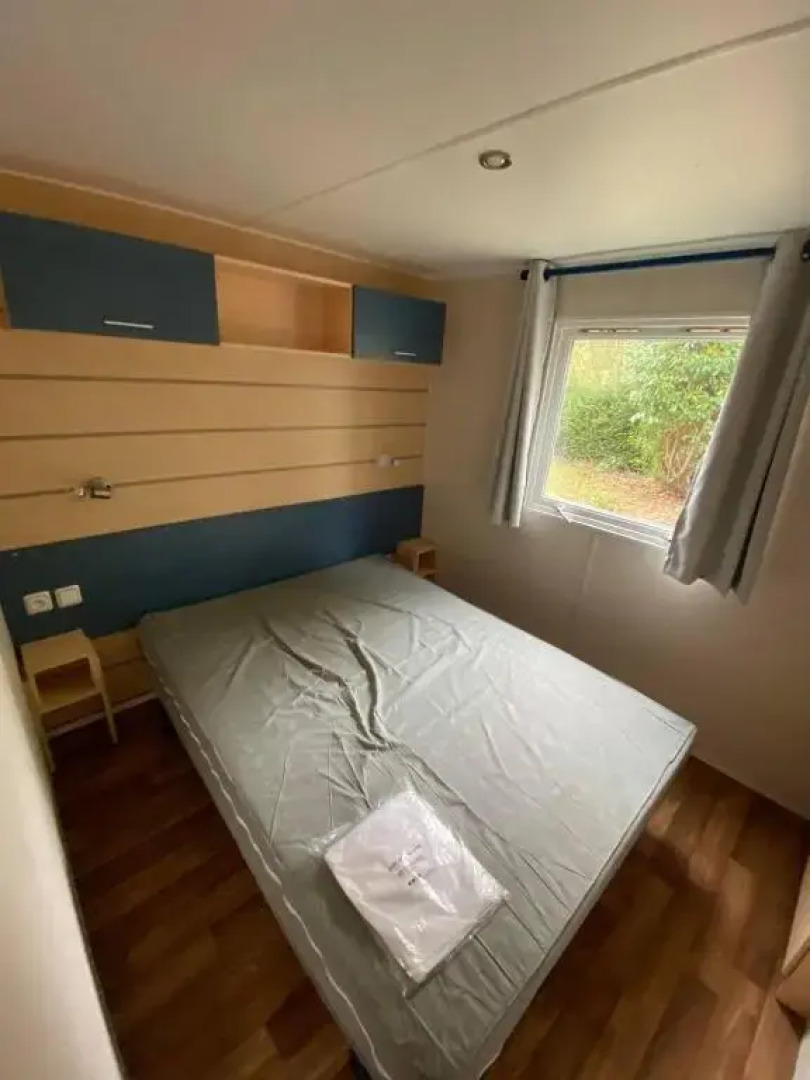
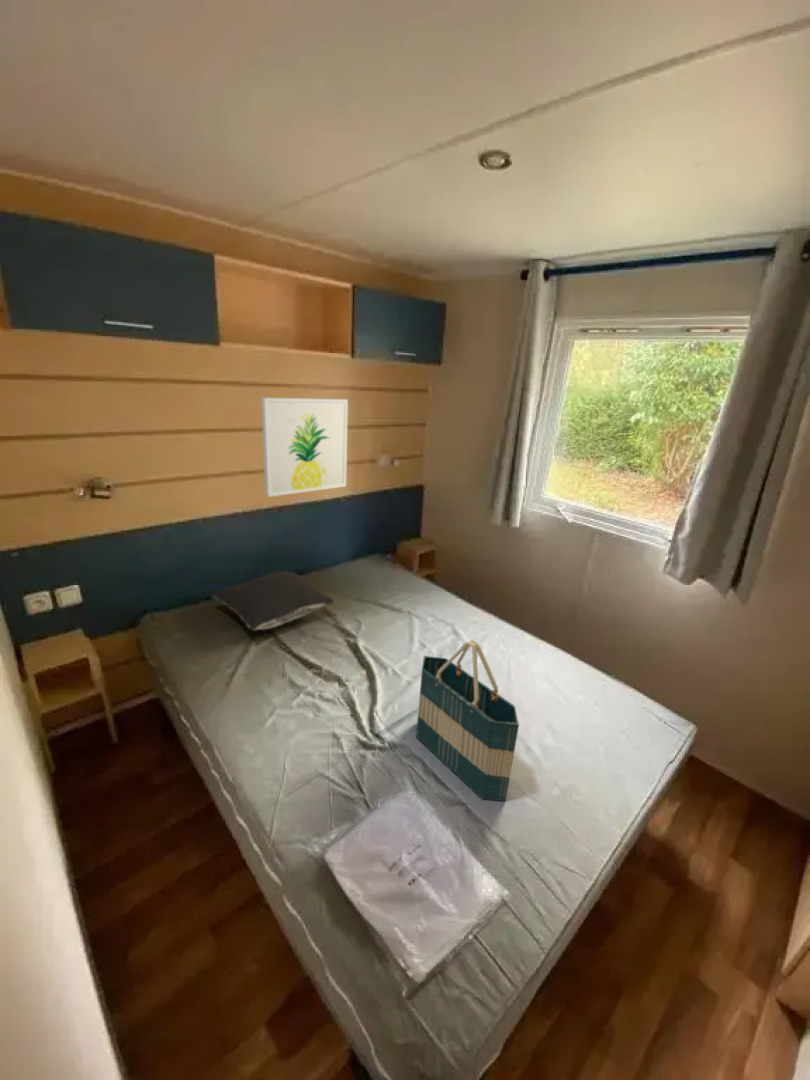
+ tote bag (464, 703)
+ wall art (307, 446)
+ pillow (272, 598)
